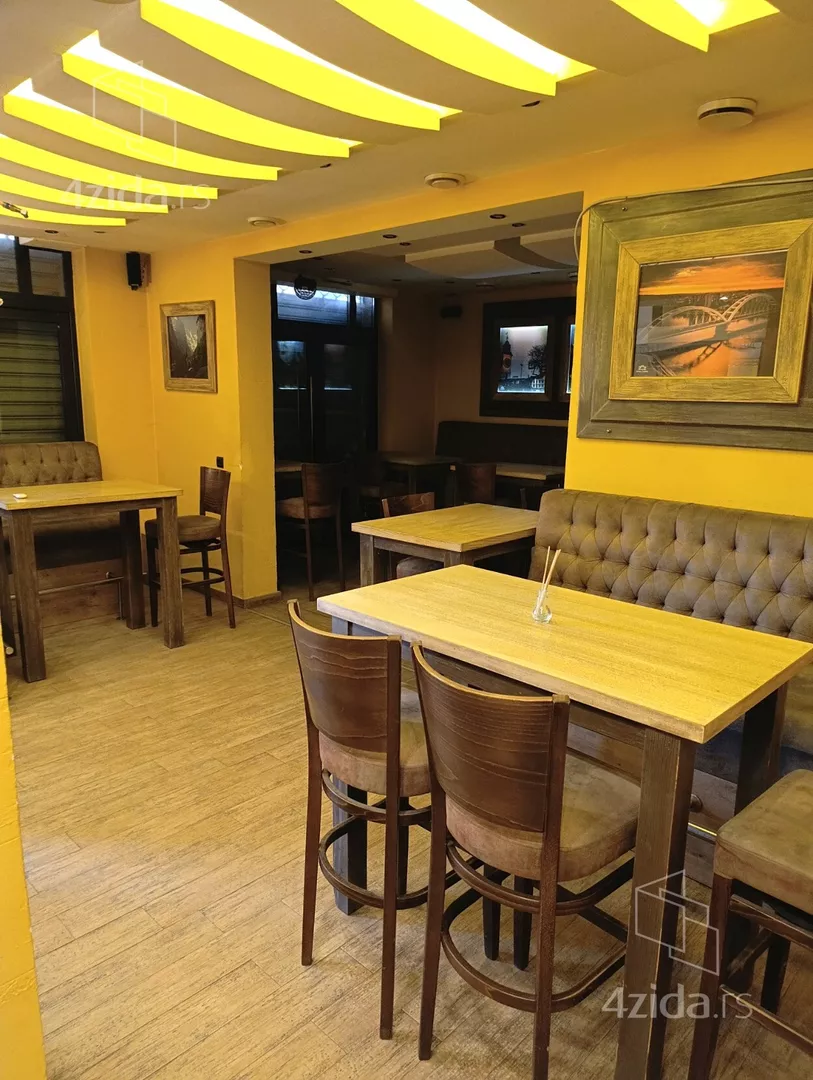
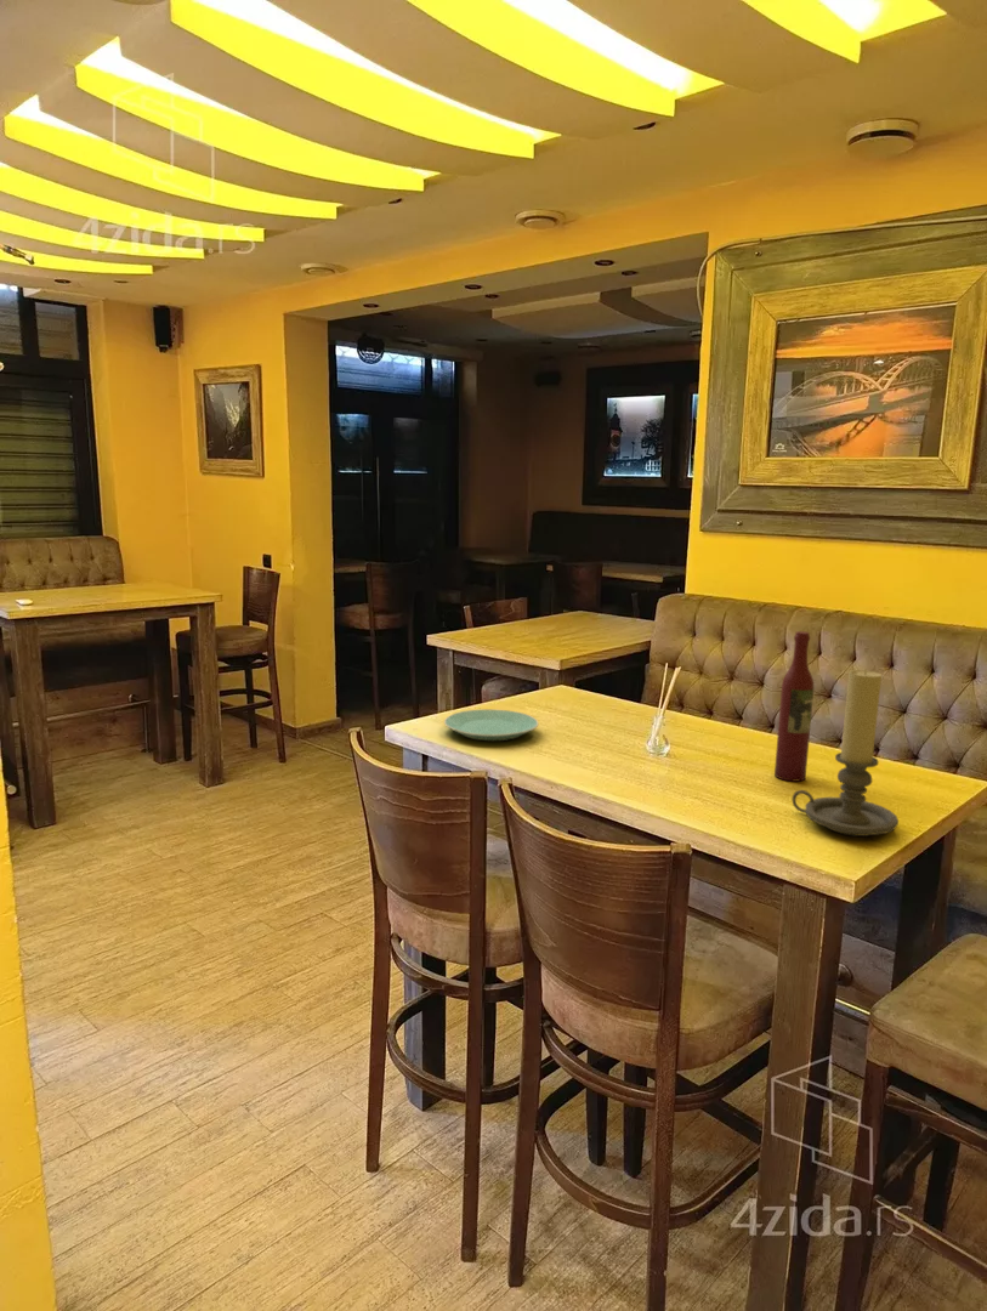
+ plate (490, 726)
+ wine bottle (795, 705)
+ candle holder (849, 747)
